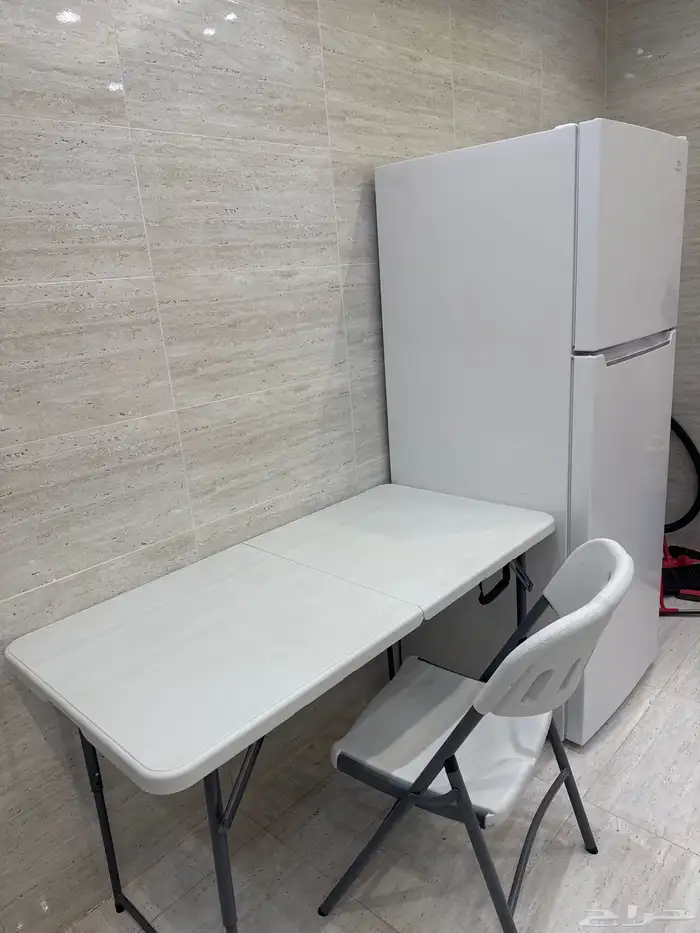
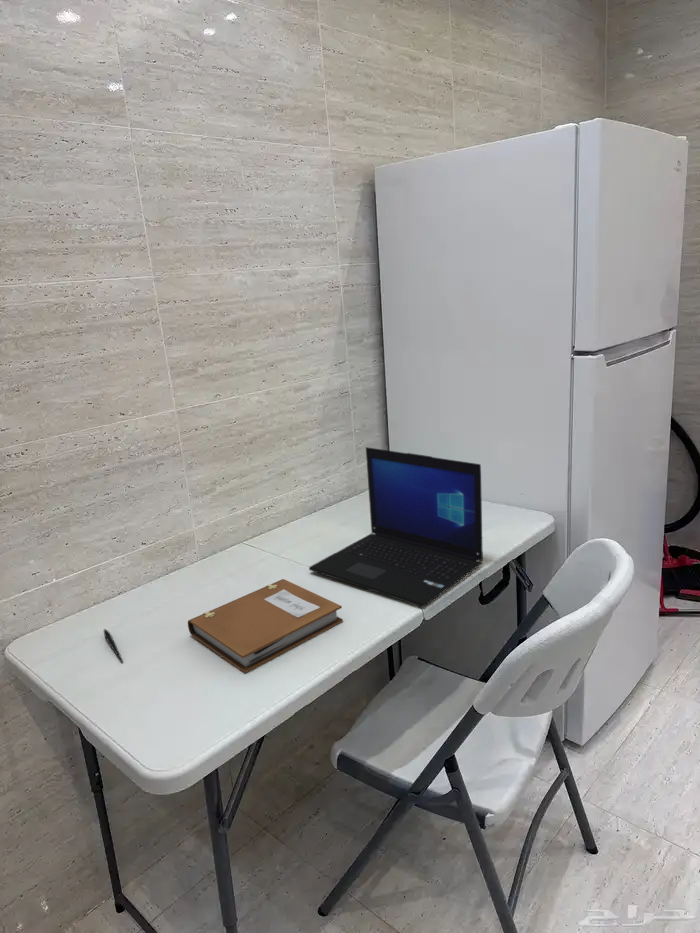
+ laptop (392, 519)
+ notebook (267, 618)
+ pen (112, 644)
